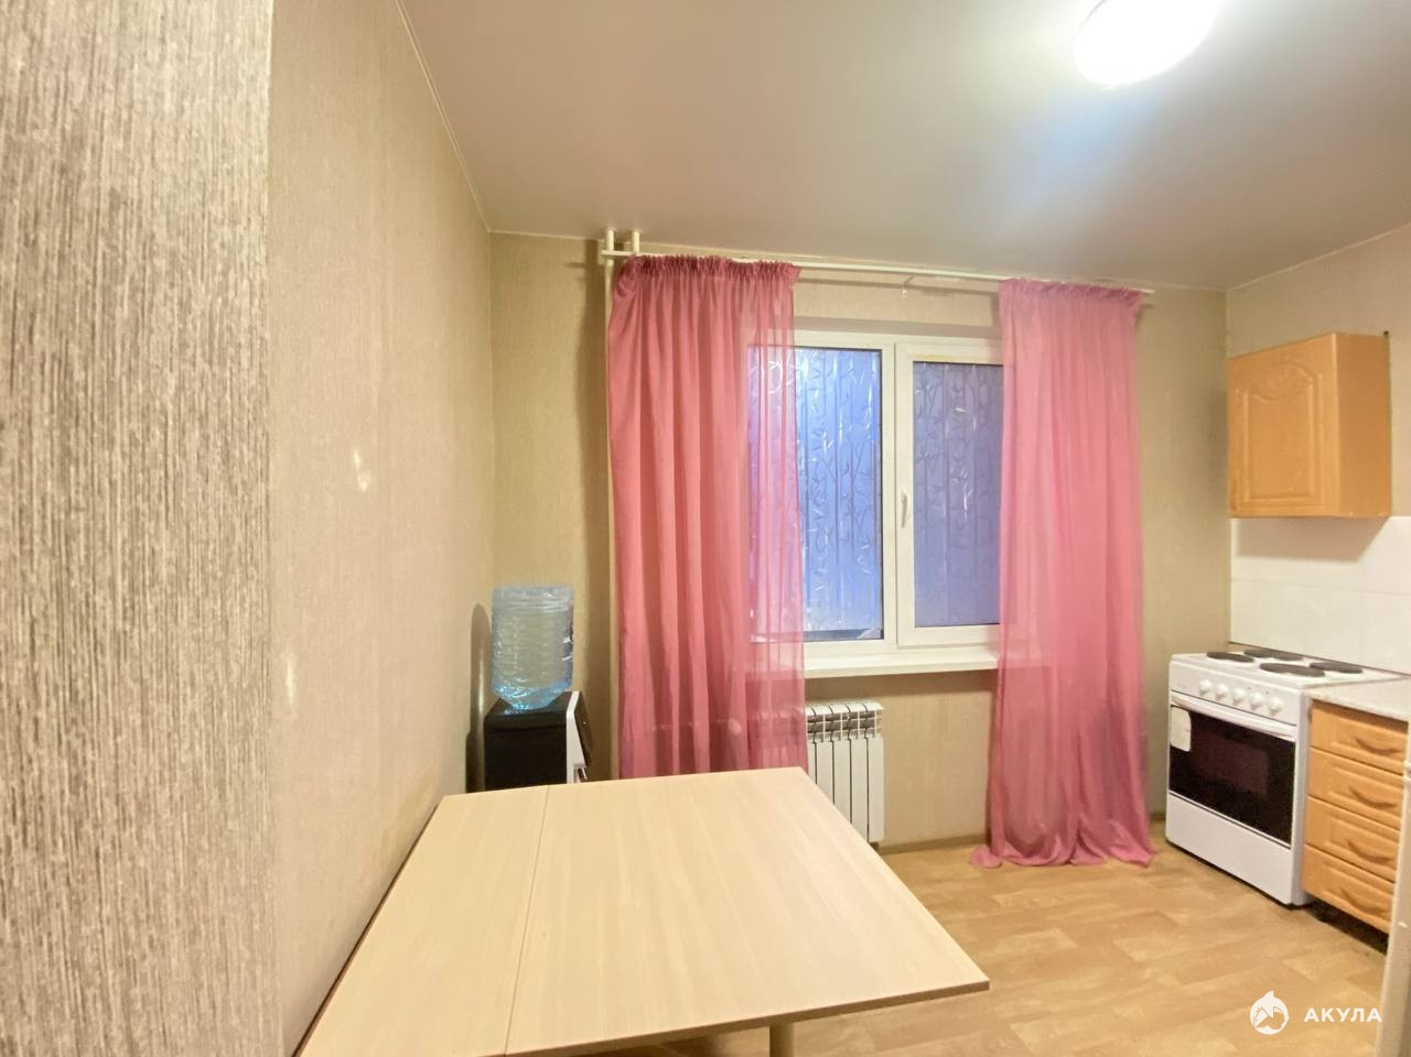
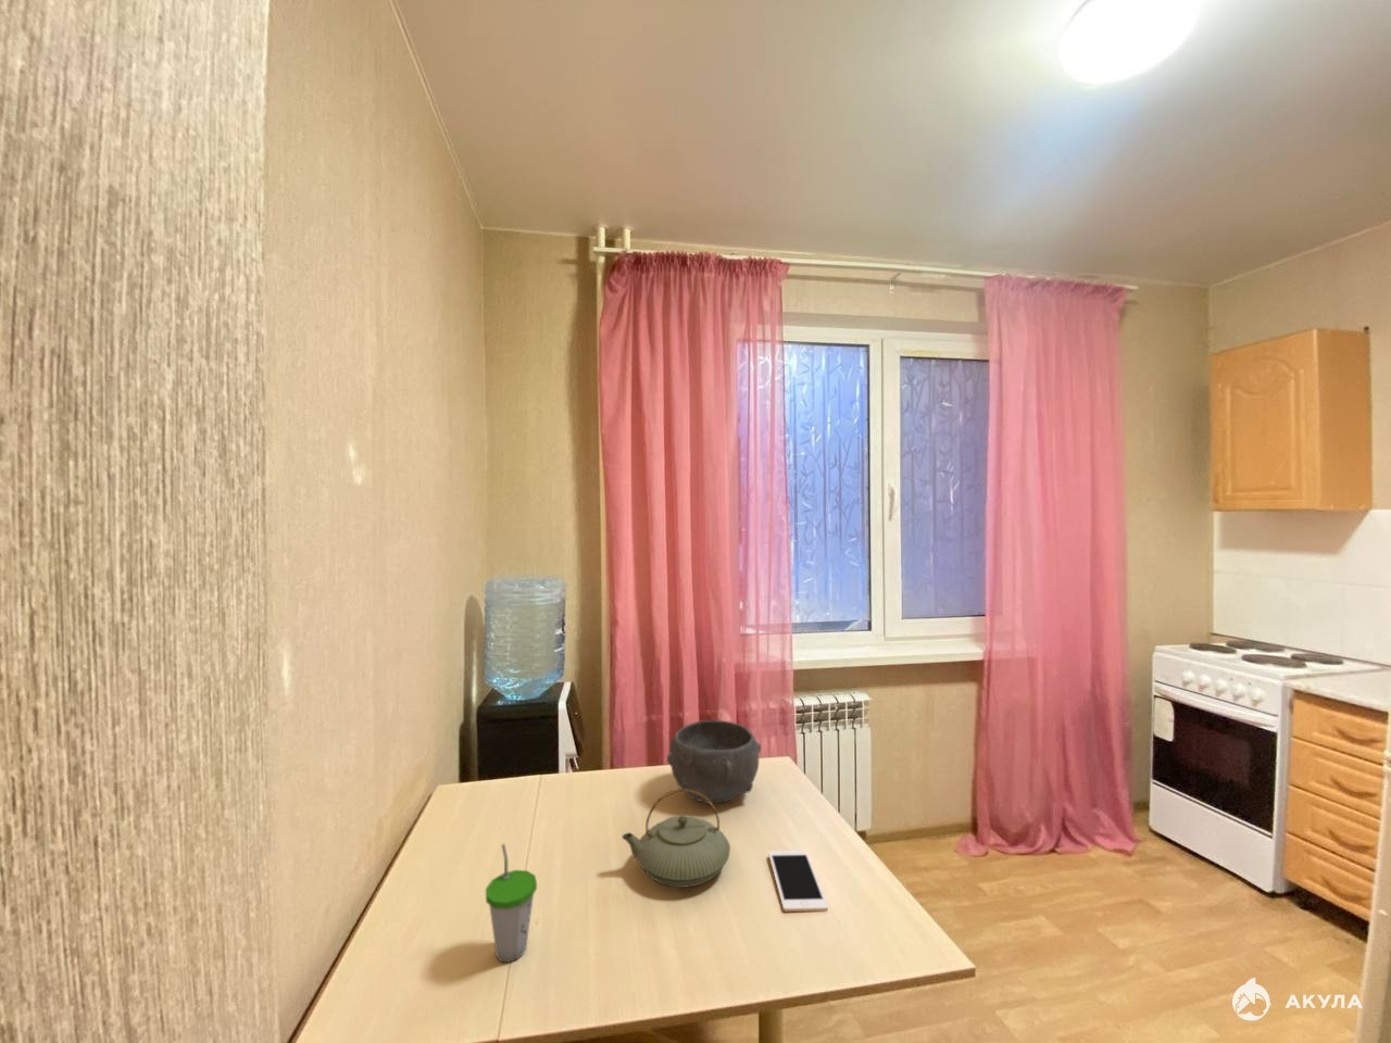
+ teapot (676, 828)
+ bowl (714, 763)
+ cup (510, 903)
+ cell phone (795, 878)
